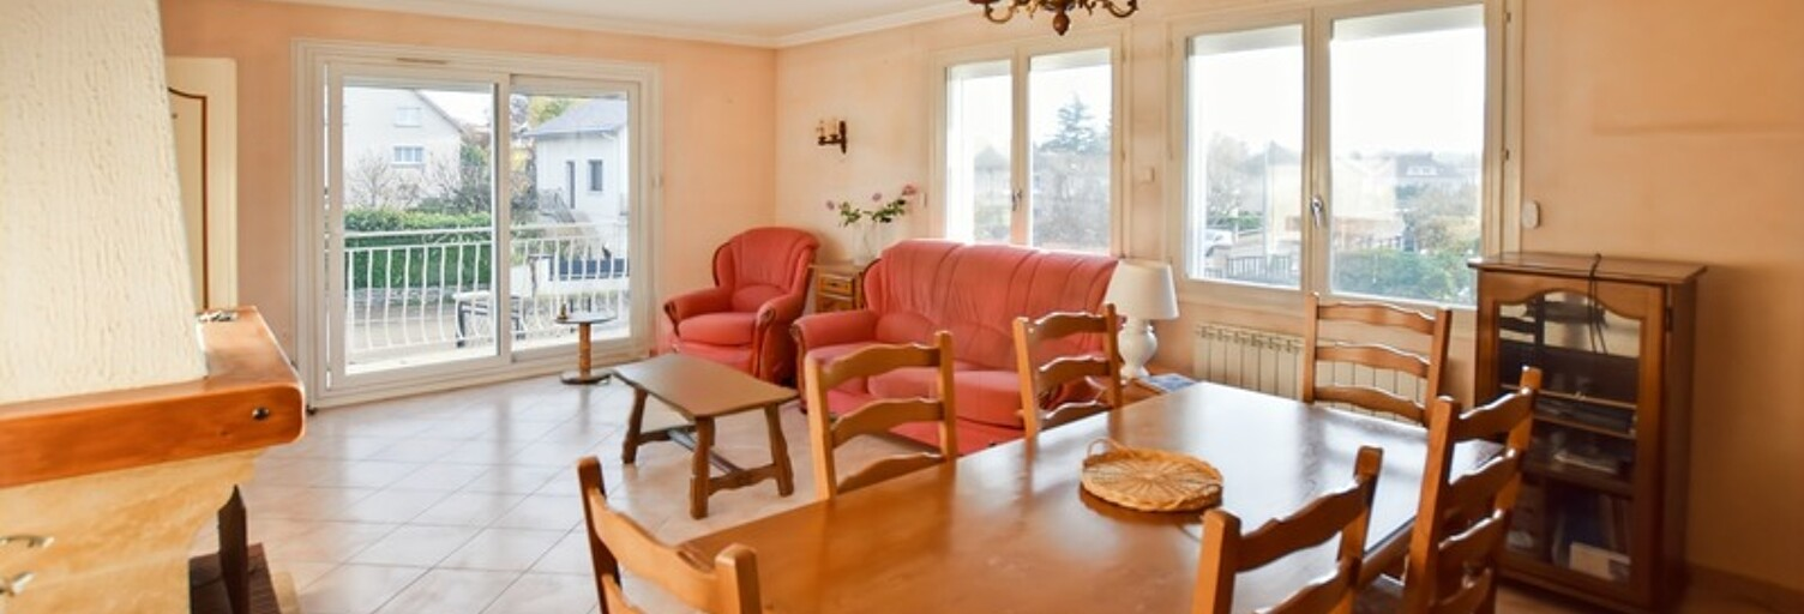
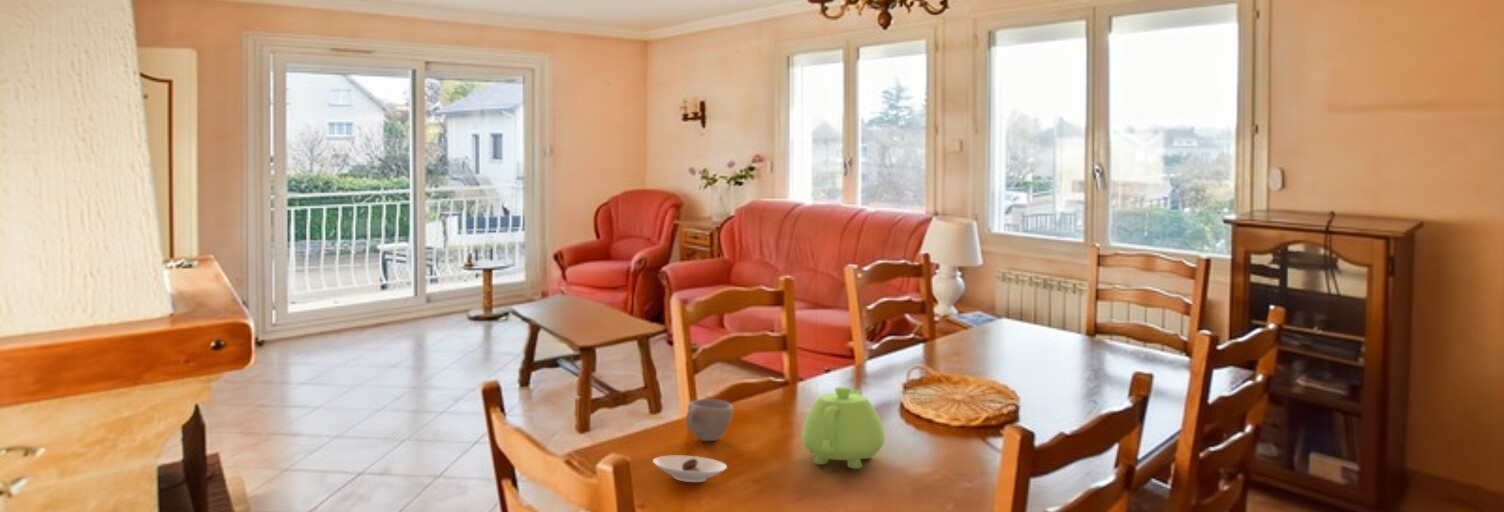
+ teapot (843, 422)
+ saucer (689, 469)
+ cup (706, 422)
